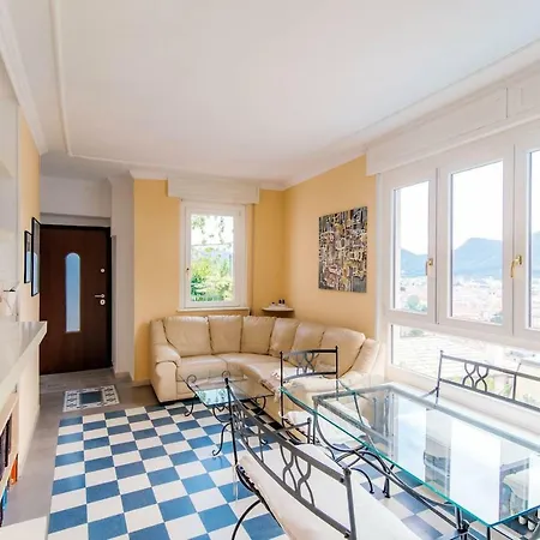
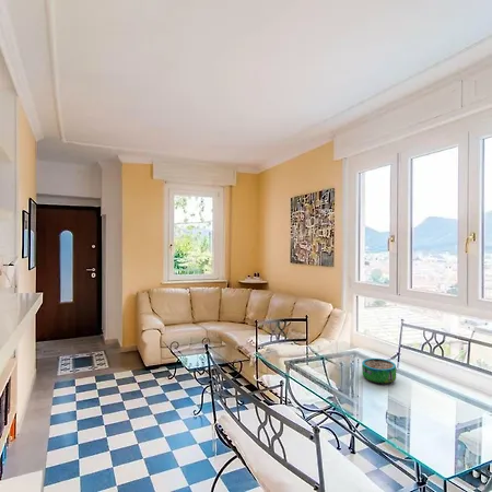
+ decorative bowl (378, 371)
